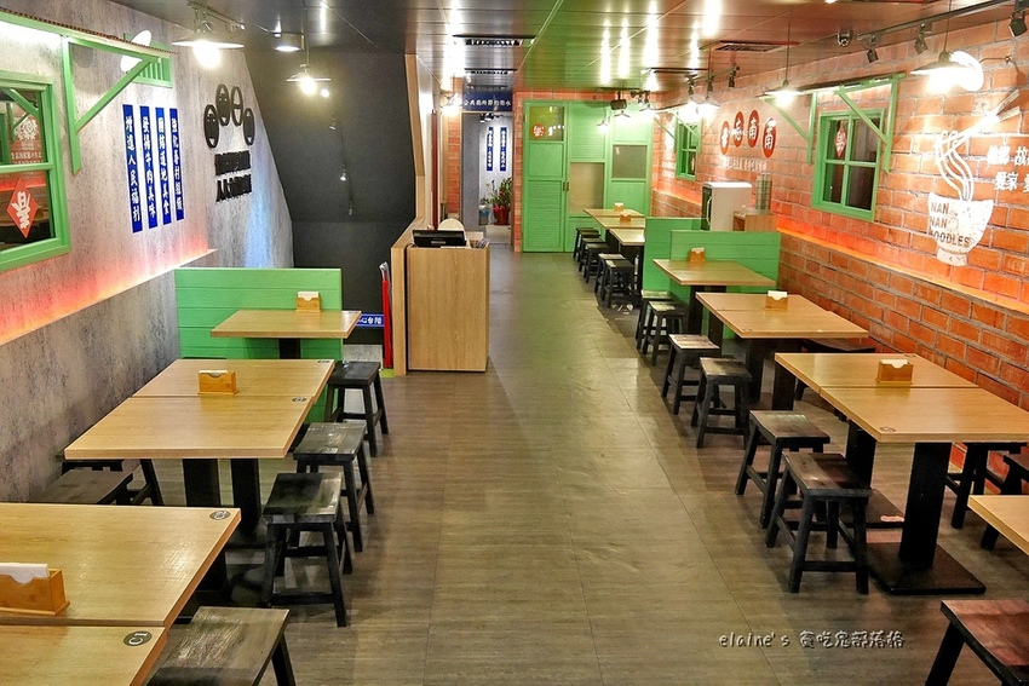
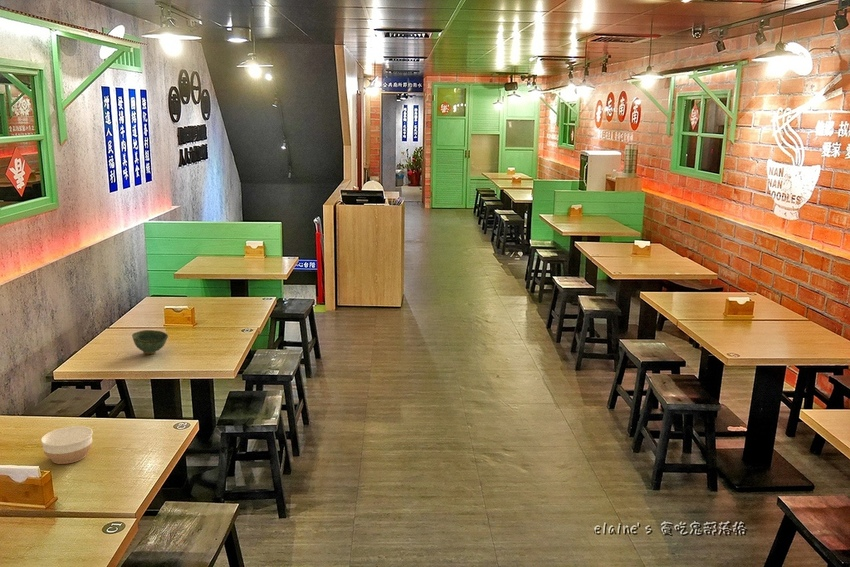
+ bowl (150, 343)
+ bowl (68, 446)
